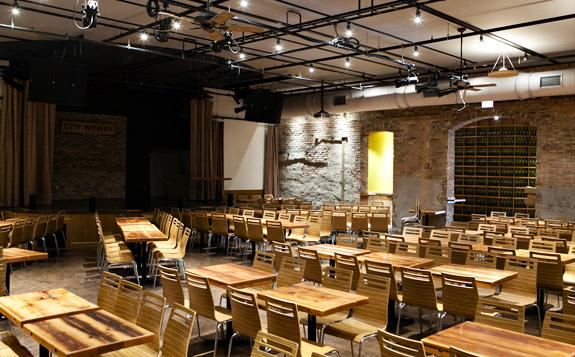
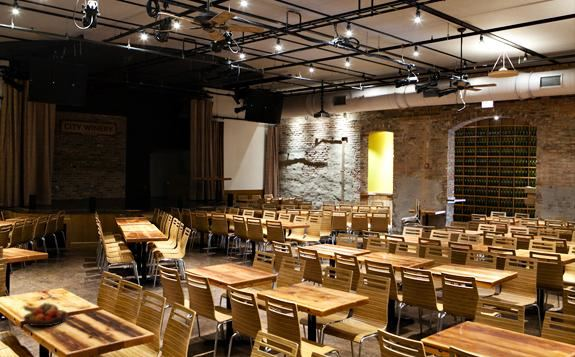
+ fruit bowl (45, 313)
